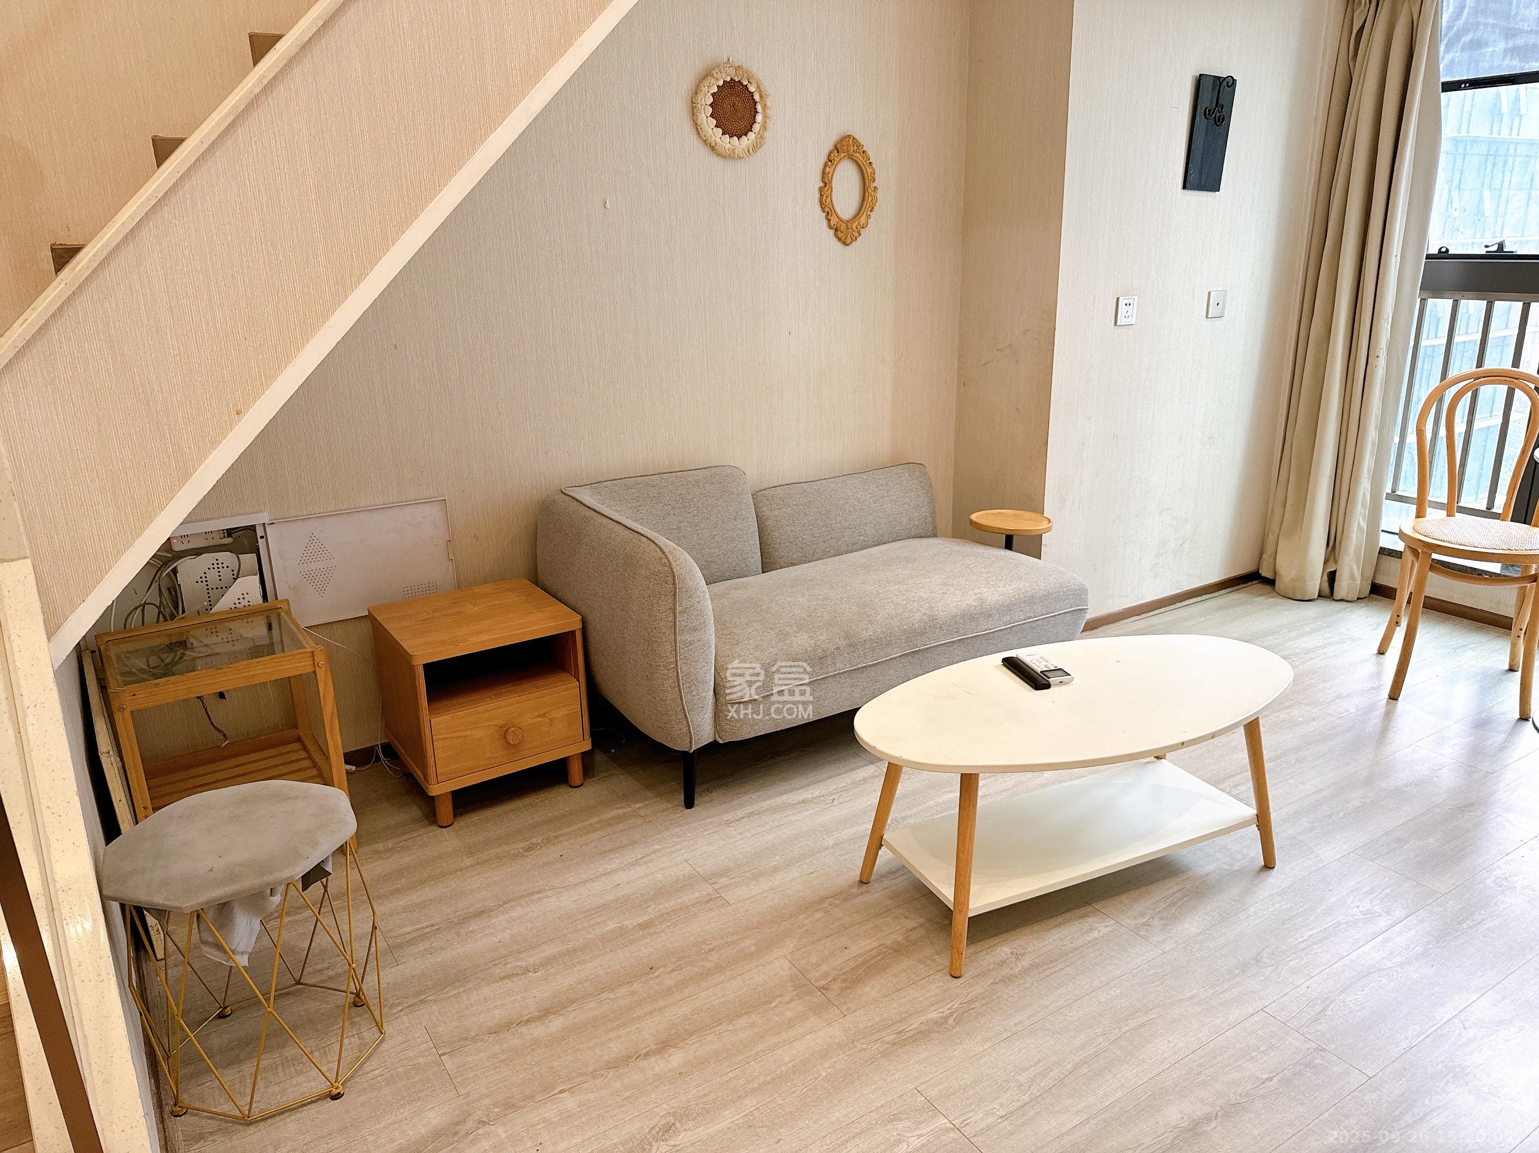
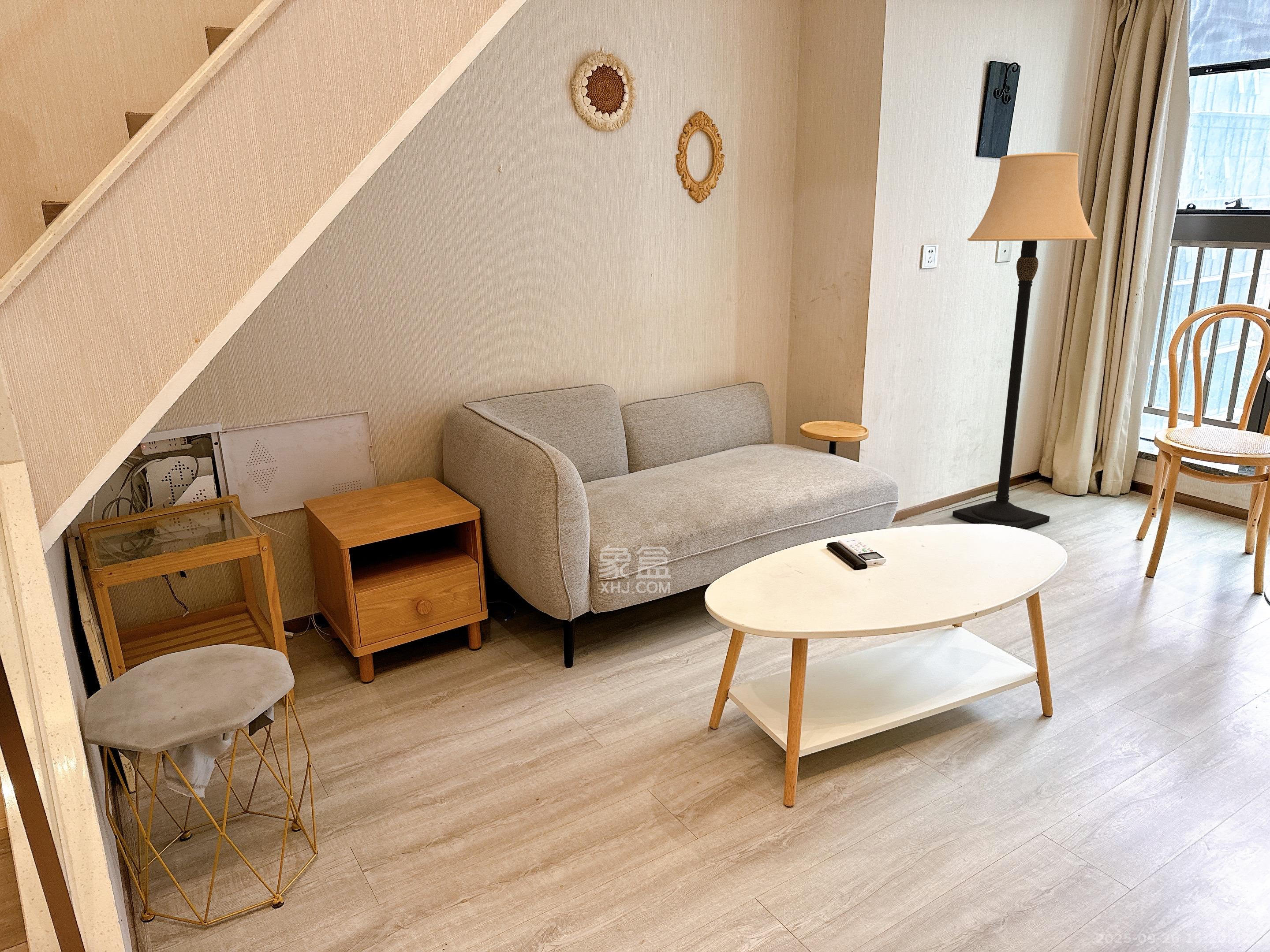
+ lamp (1018, 347)
